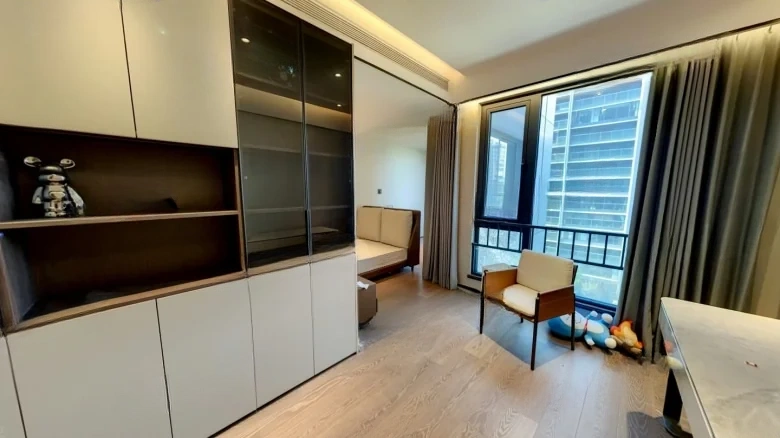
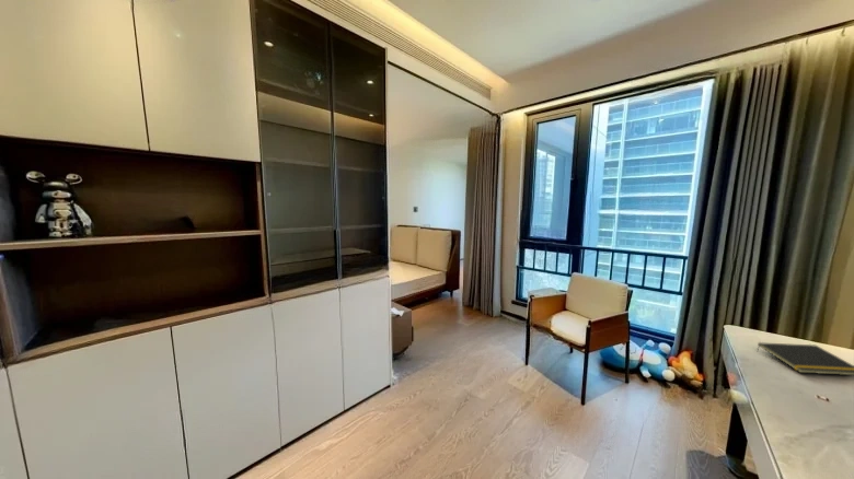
+ notepad (808, 358)
